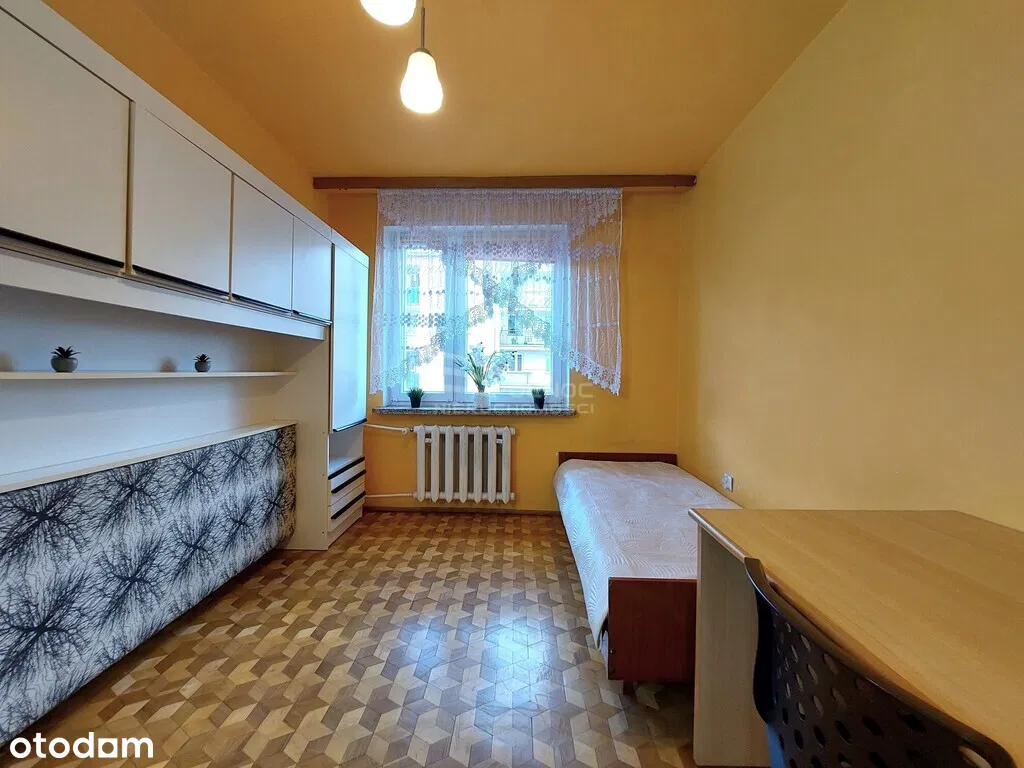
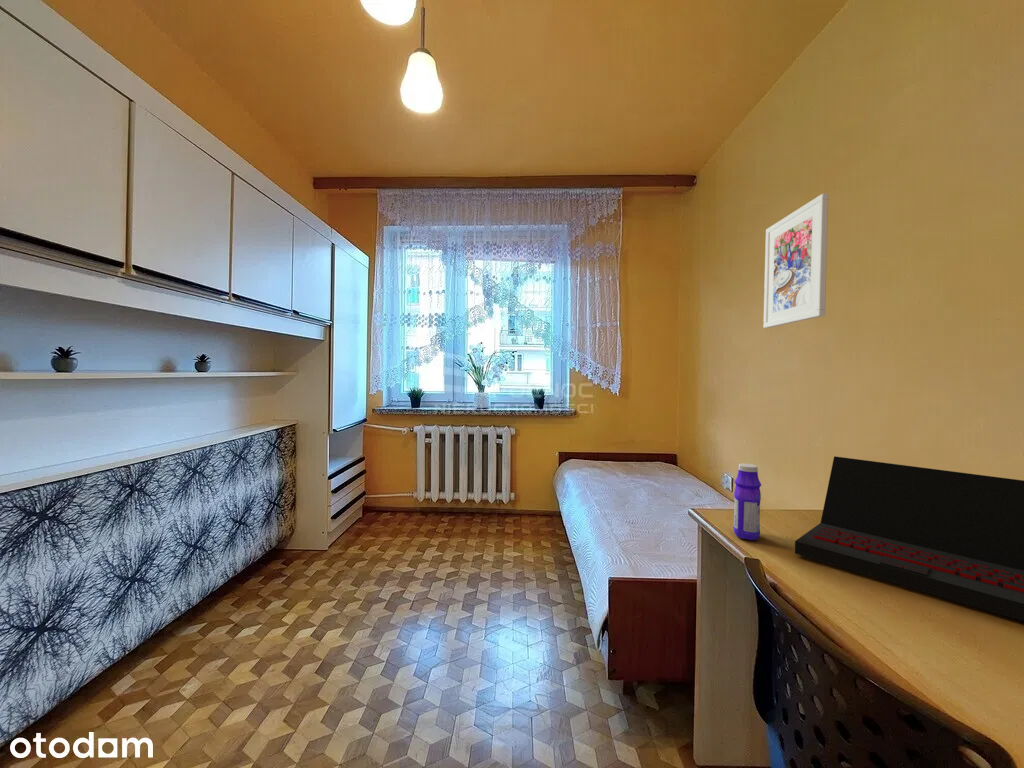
+ bottle (747, 500)
+ laptop (919, 520)
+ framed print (792, 268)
